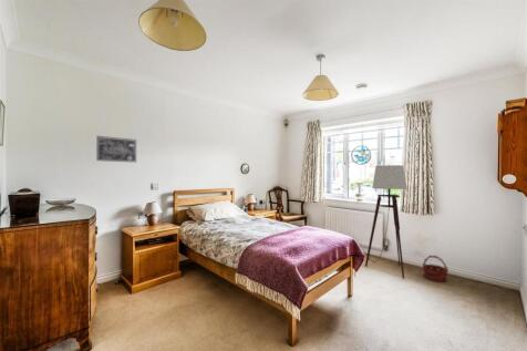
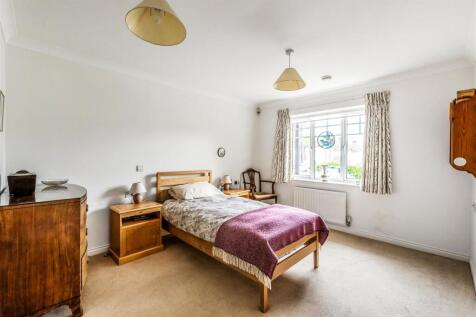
- wall art (117, 149)
- basket (434, 267)
- floor lamp (388, 216)
